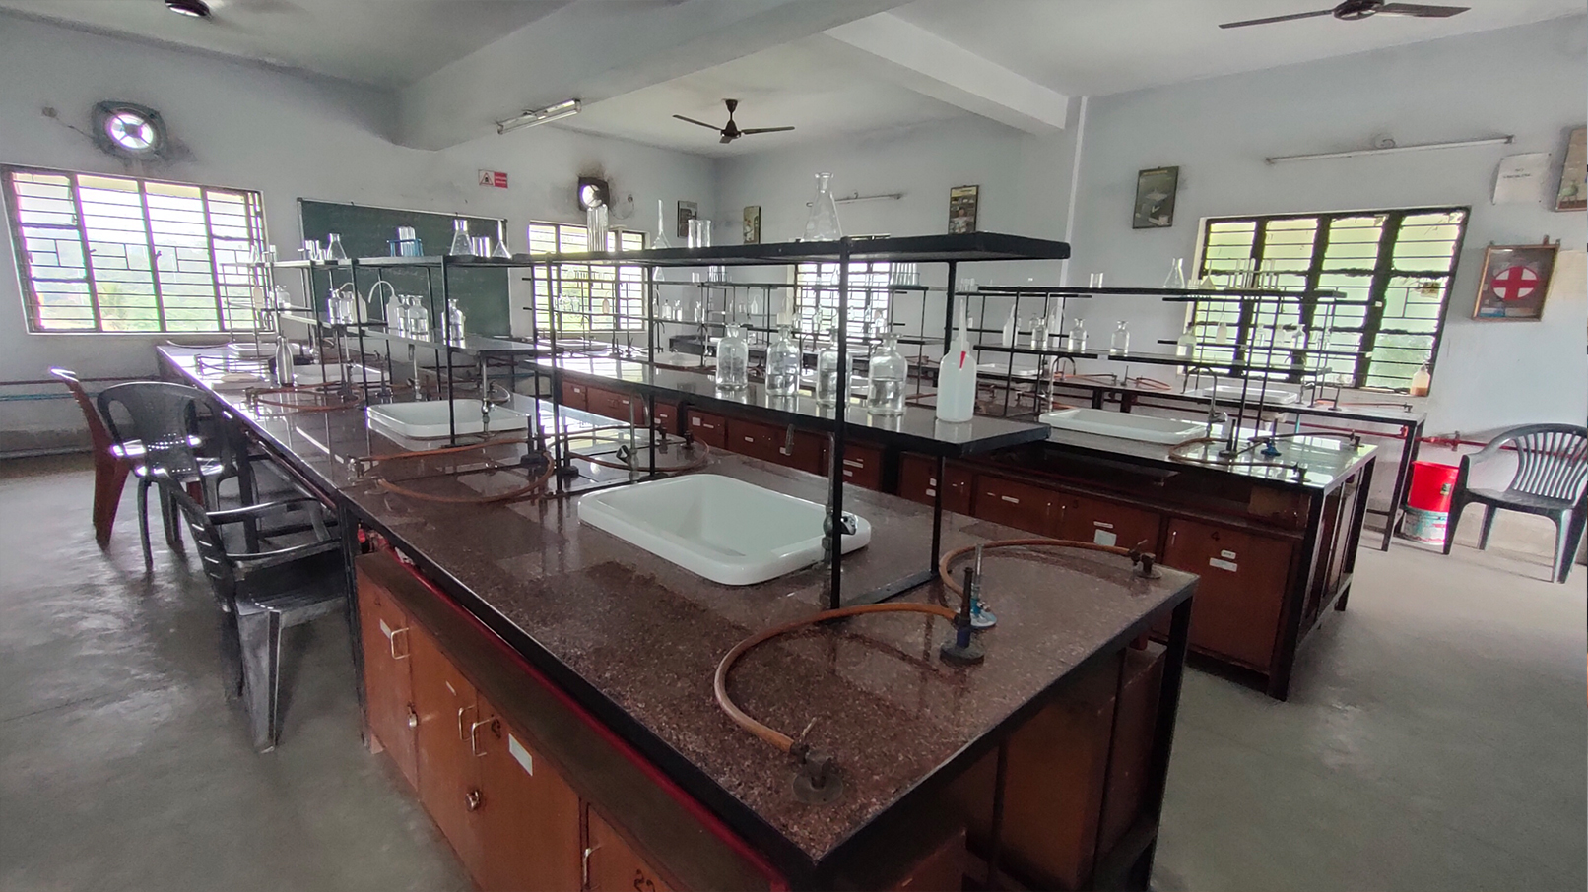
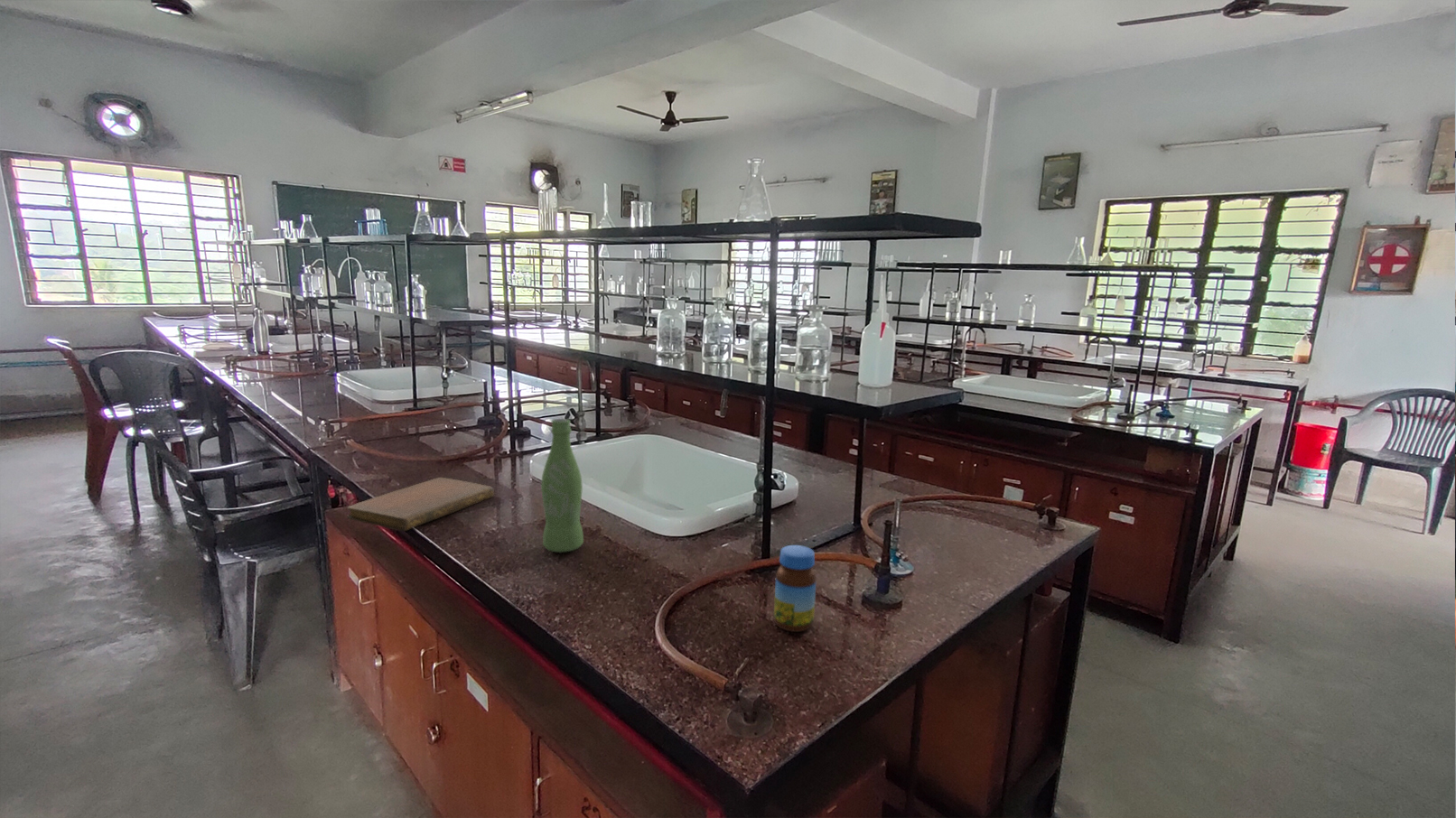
+ notebook (425, 501)
+ bottle (562, 485)
+ jar (795, 586)
